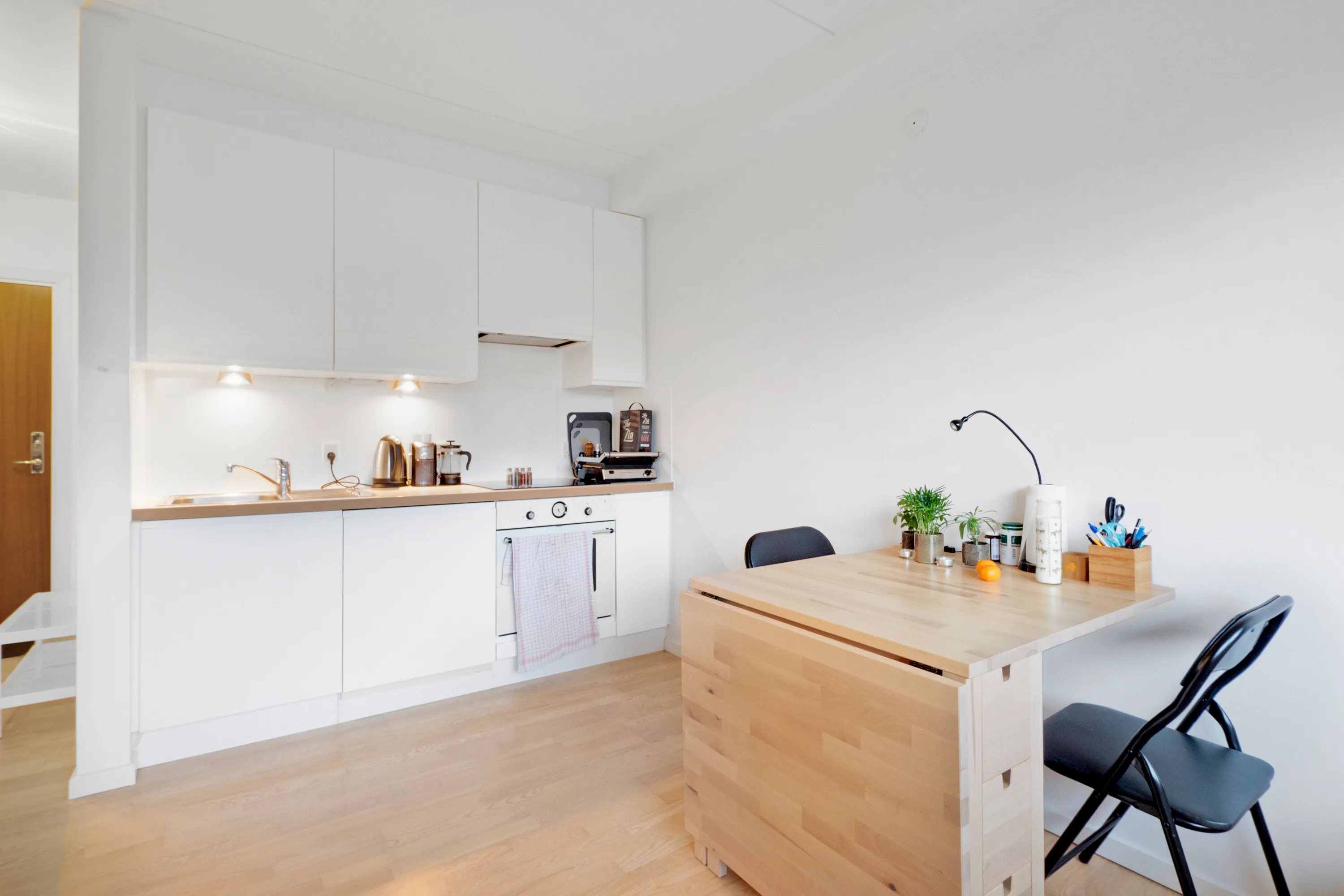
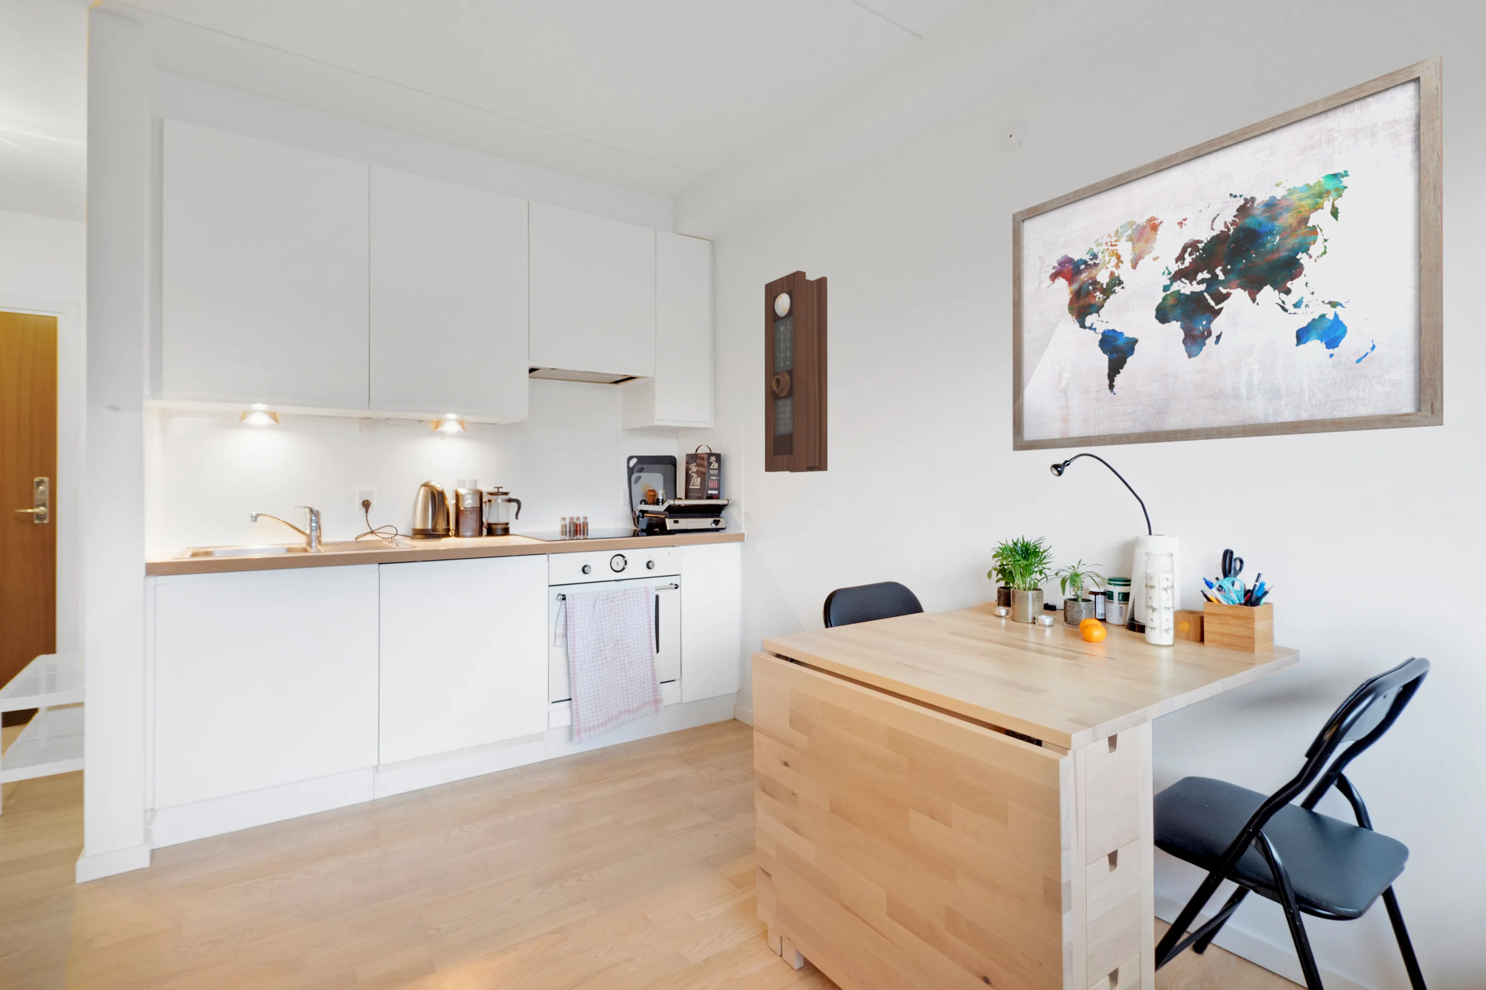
+ wall art (1181, 296)
+ pendulum clock (788, 377)
